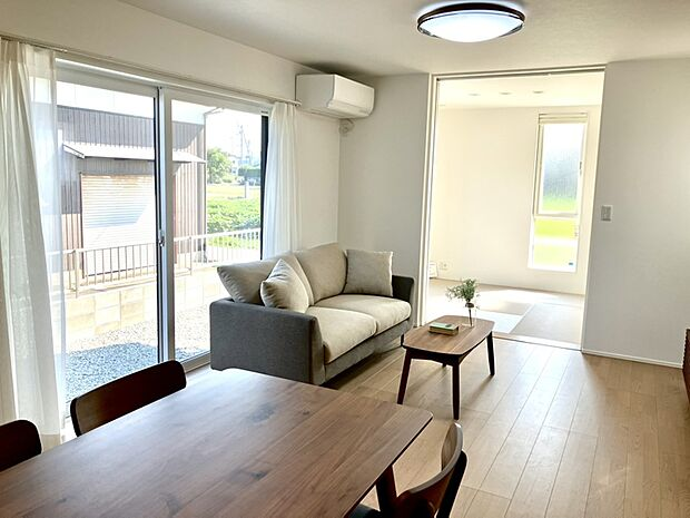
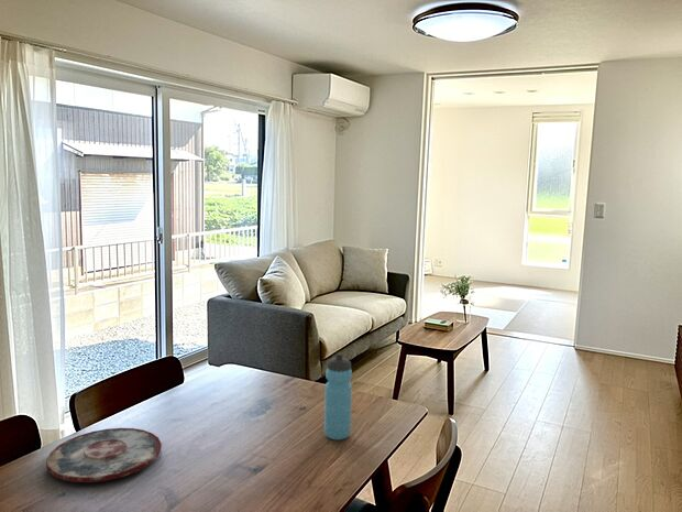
+ plate (106, 453)
+ water bottle (338, 394)
